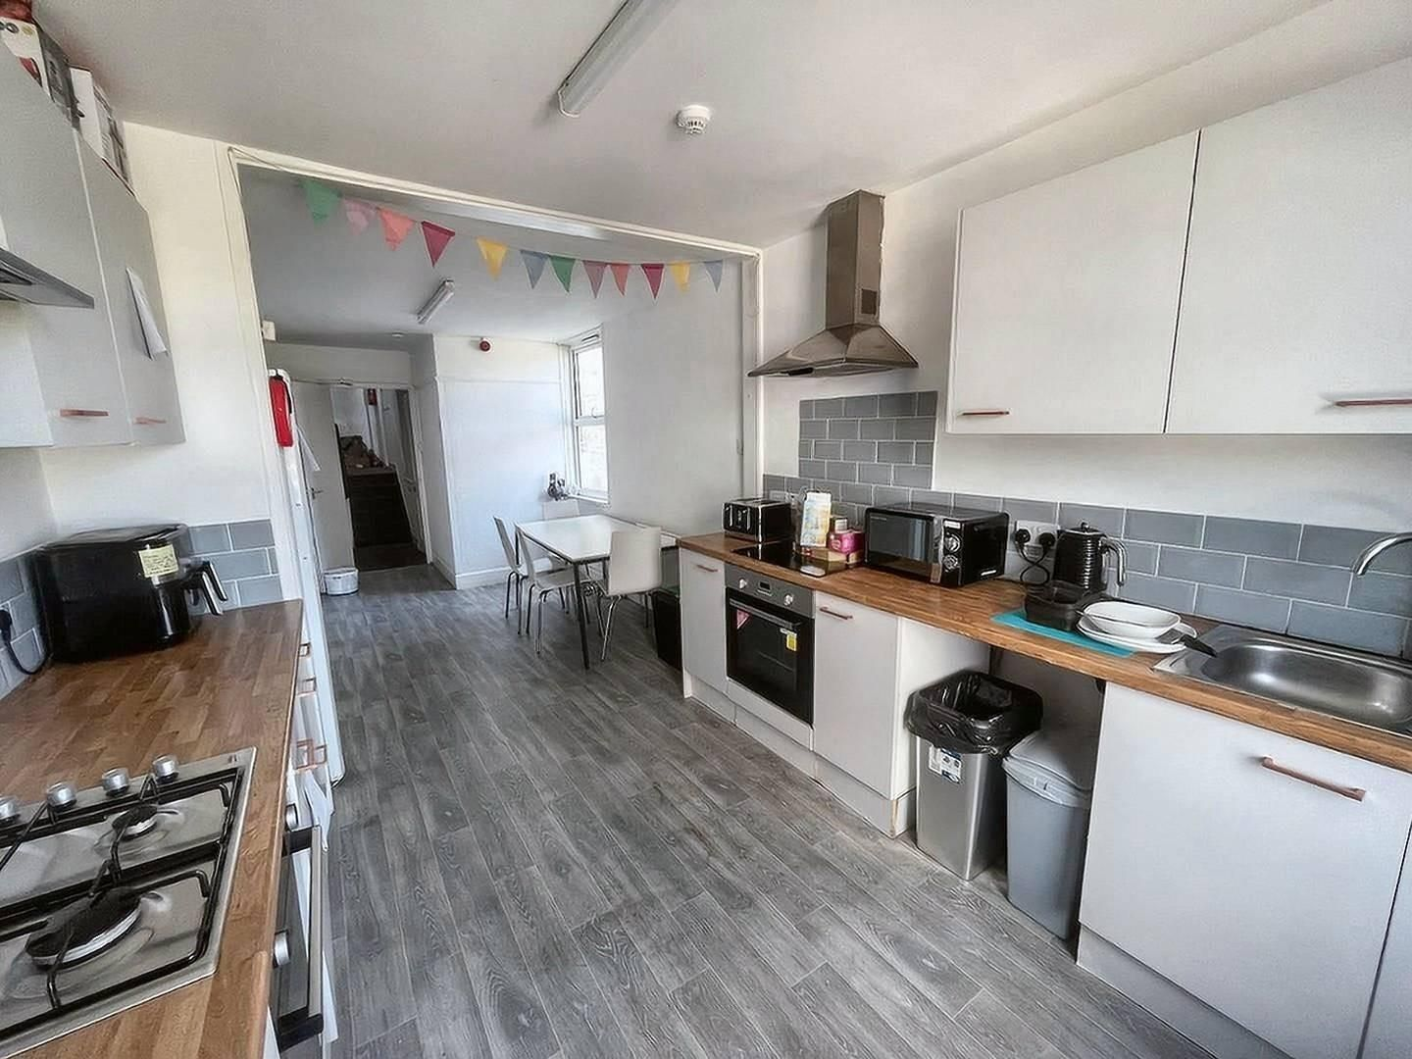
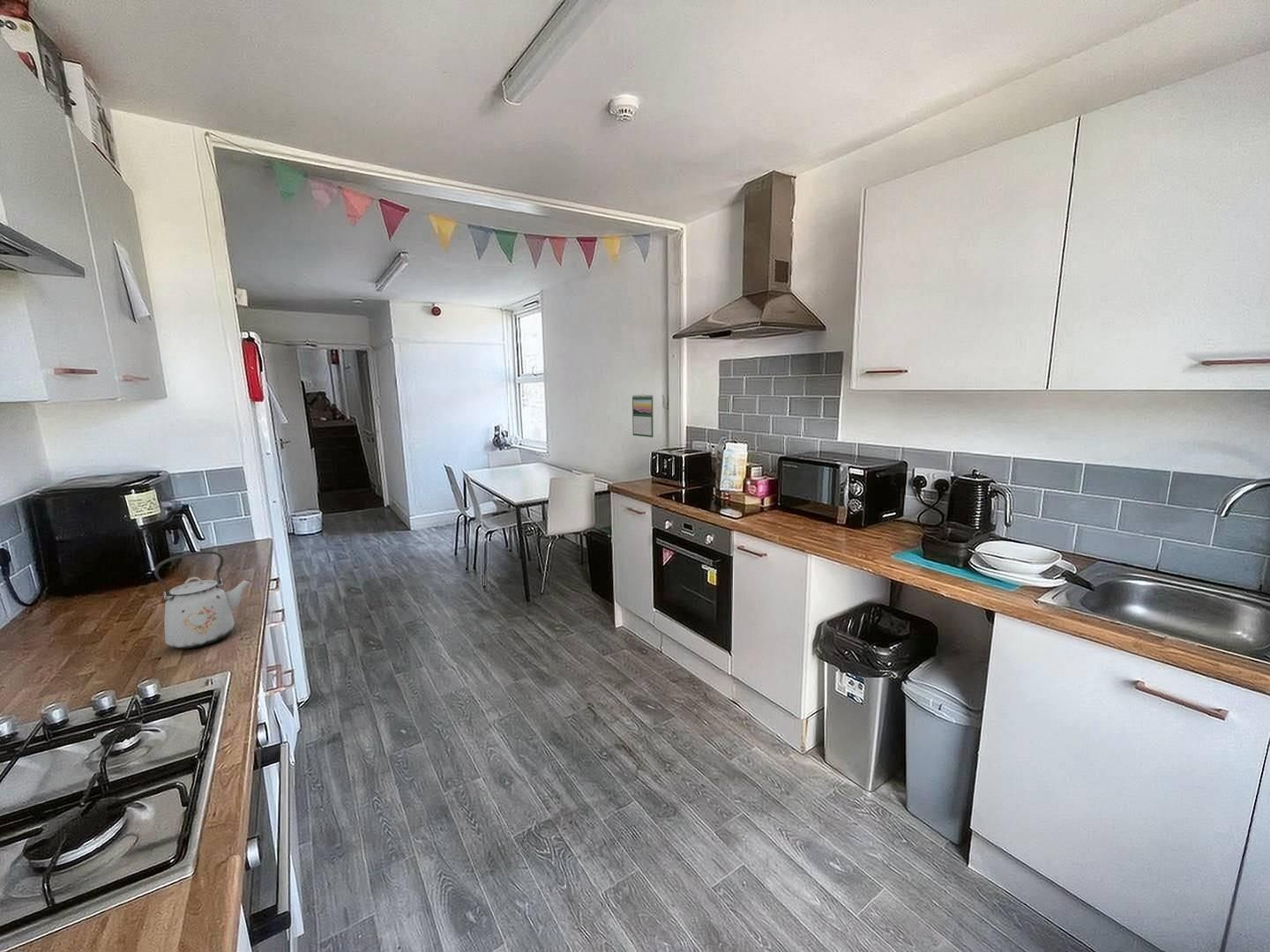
+ kettle (208, 594)
+ calendar (642, 415)
